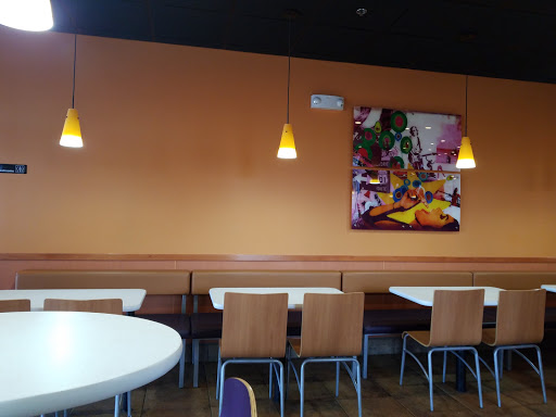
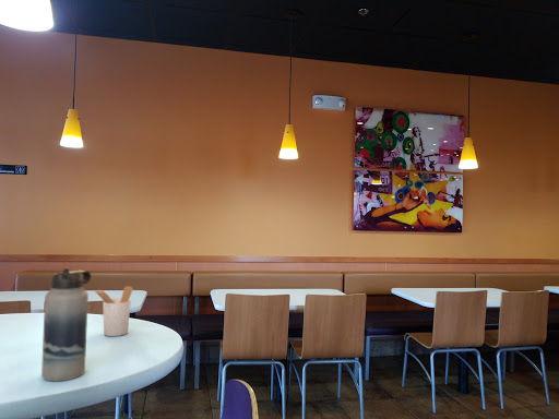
+ water bottle (69, 320)
+ utensil holder (111, 310)
